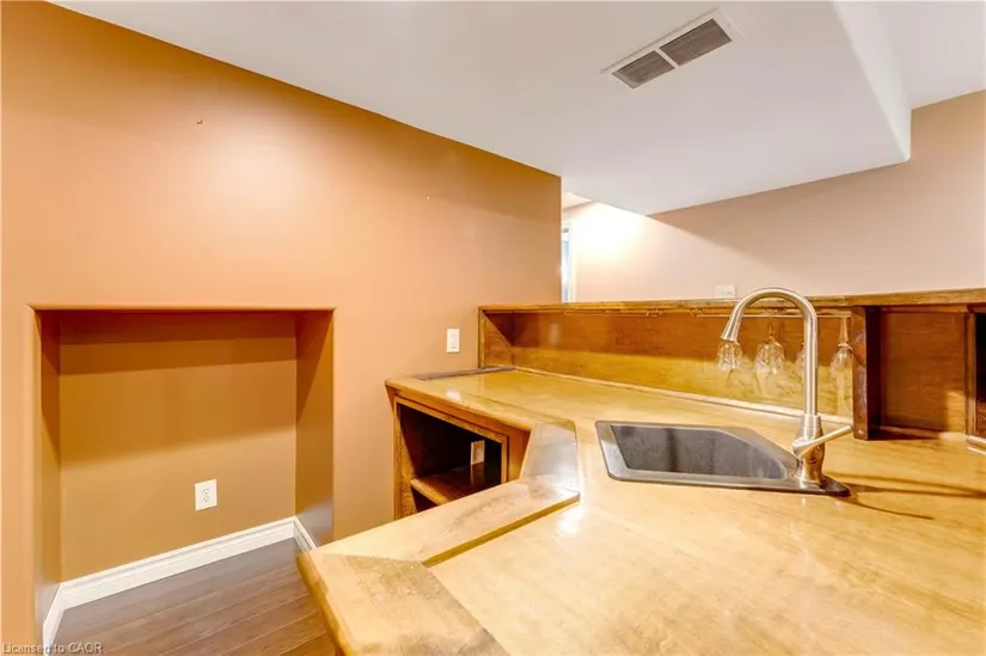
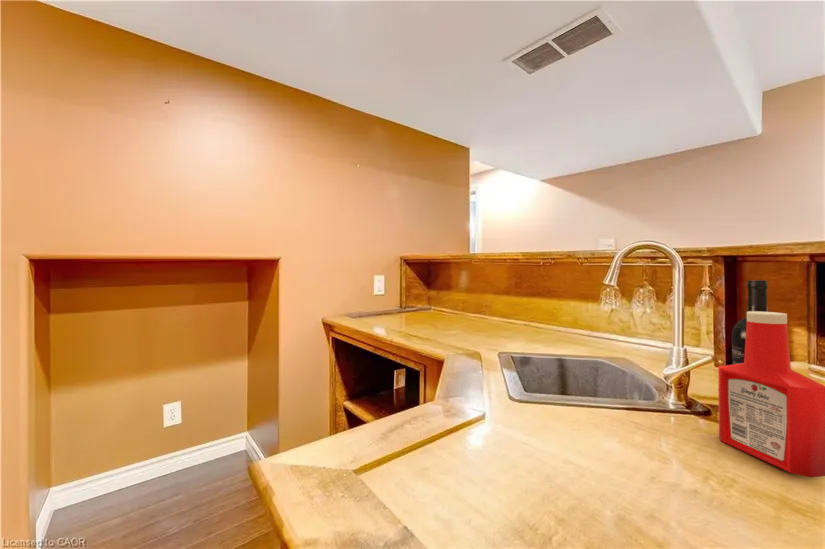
+ wine bottle (744, 348)
+ soap bottle (766, 383)
